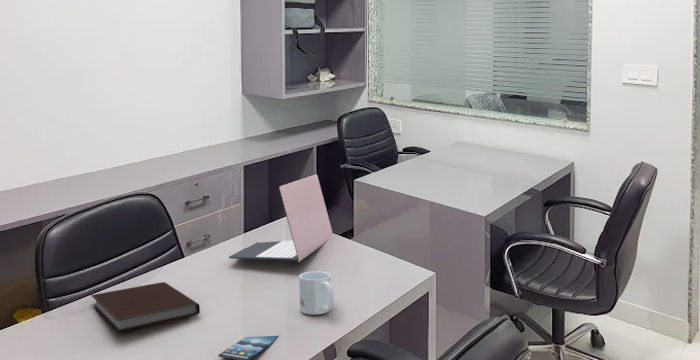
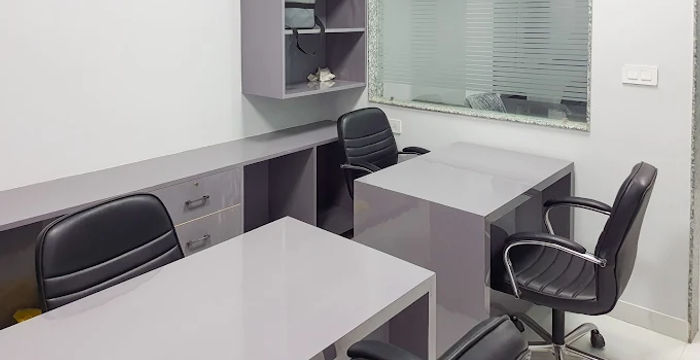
- notebook (144, 304)
- mug (319, 294)
- smartphone (251, 345)
- laptop (285, 212)
